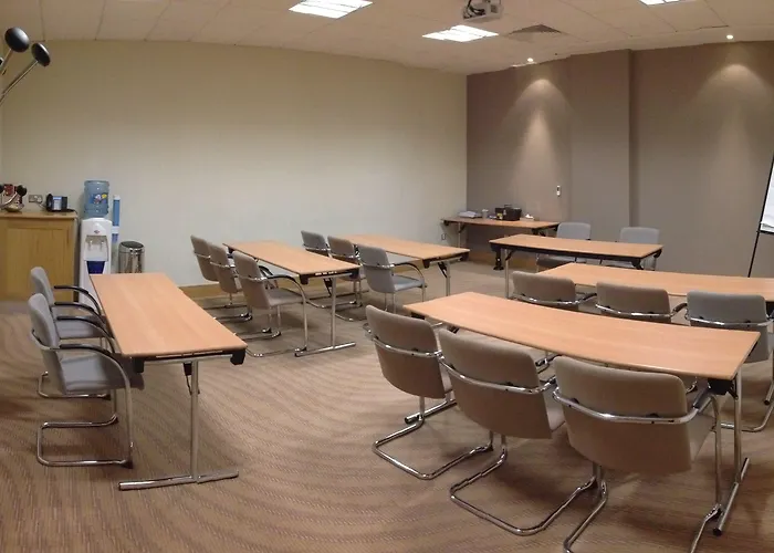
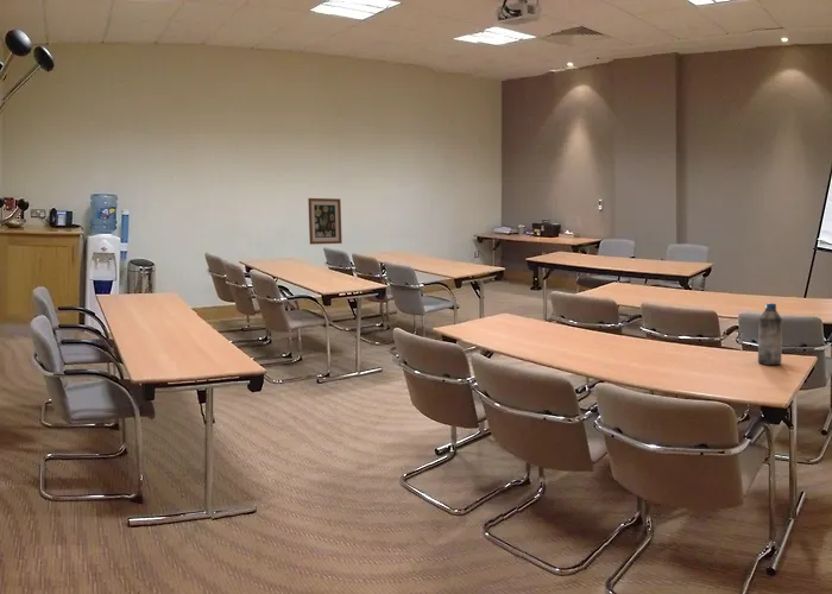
+ wall art (324, 221)
+ water bottle (770, 333)
